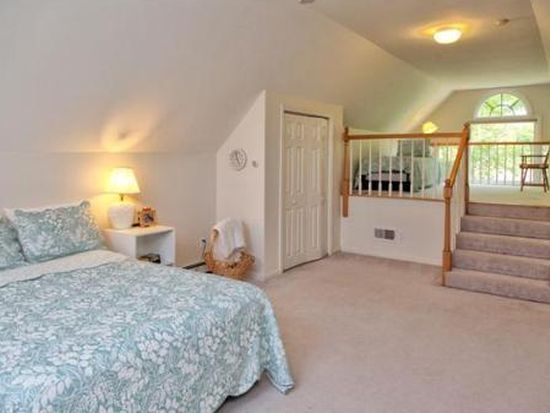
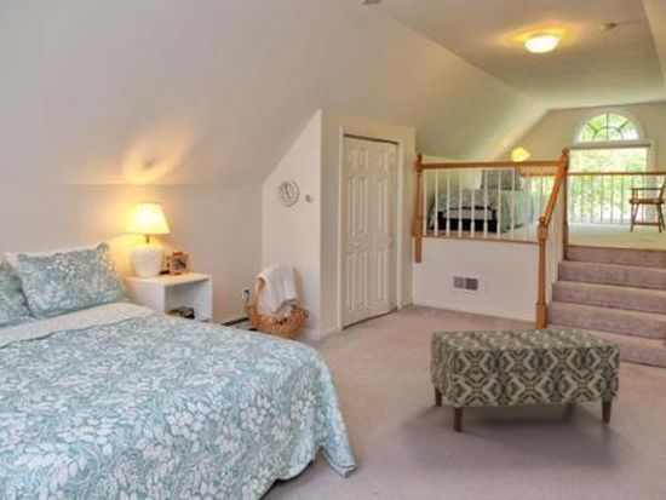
+ bench (519, 377)
